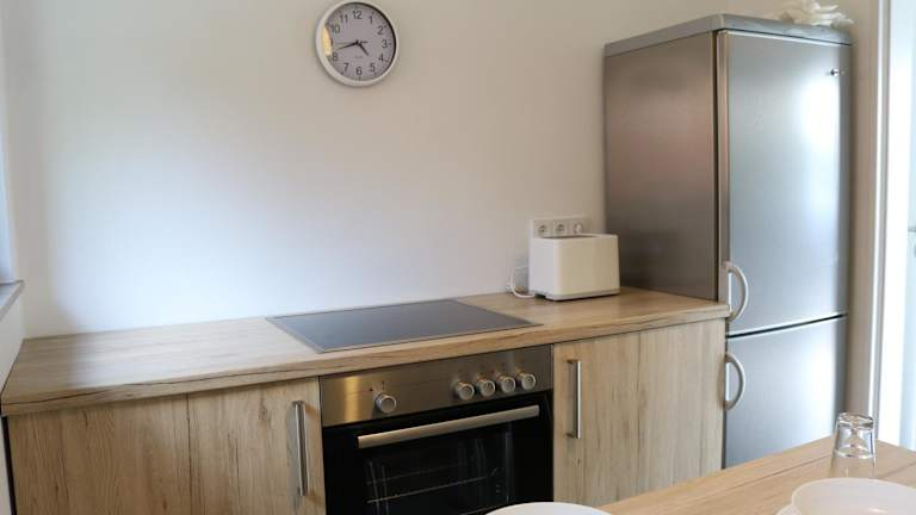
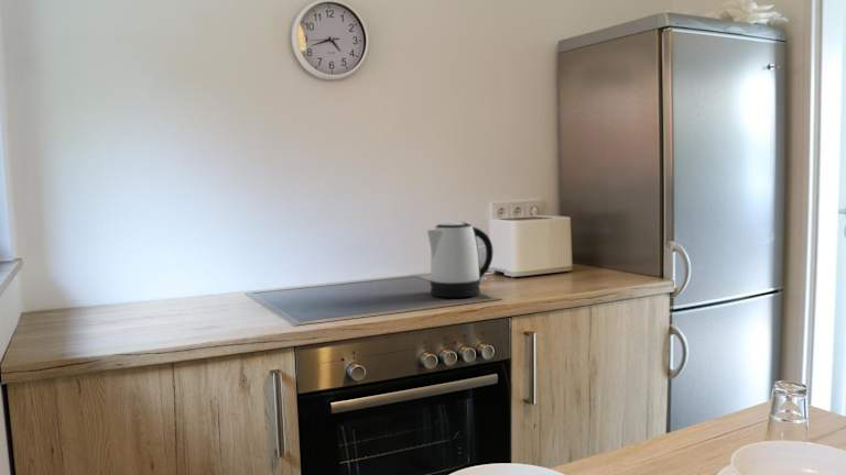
+ kettle (460, 257)
